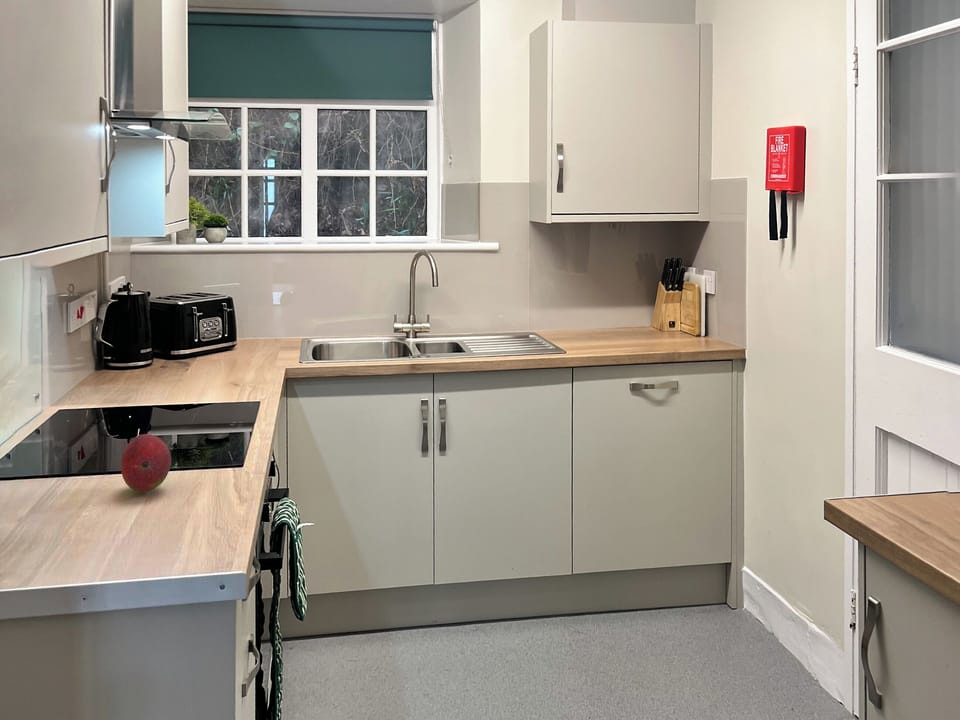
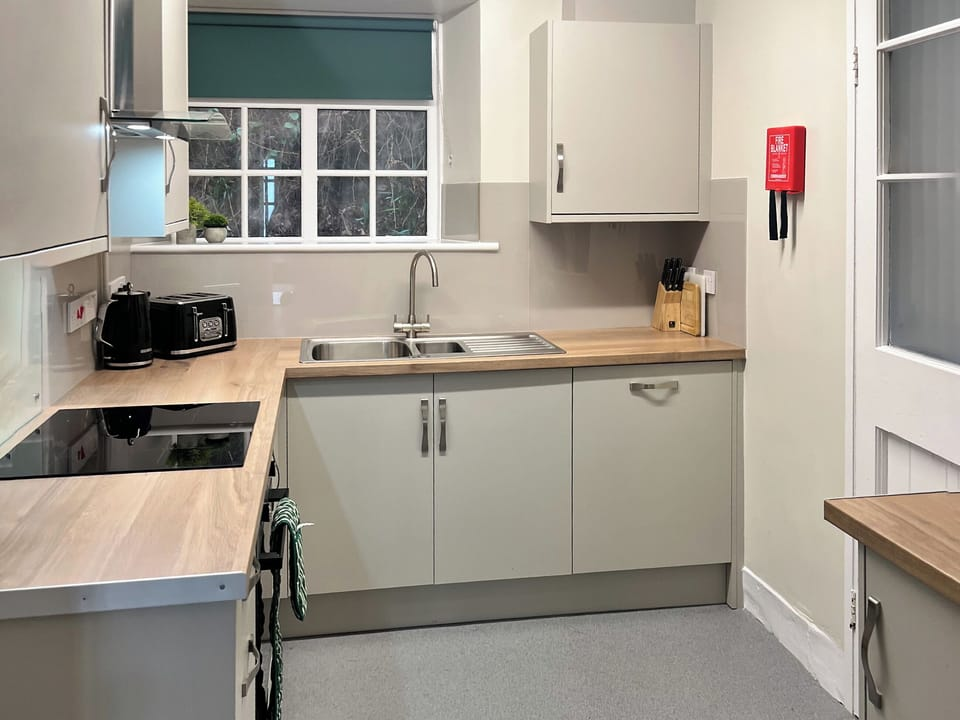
- fruit (146, 462)
